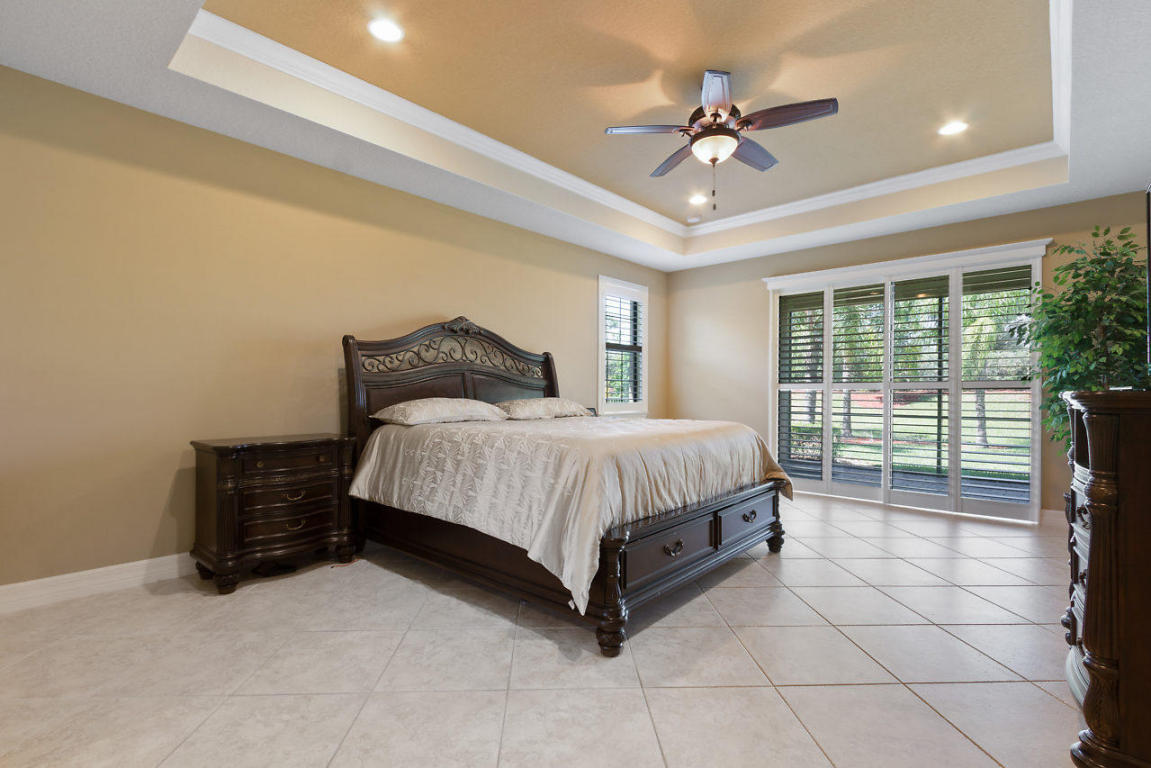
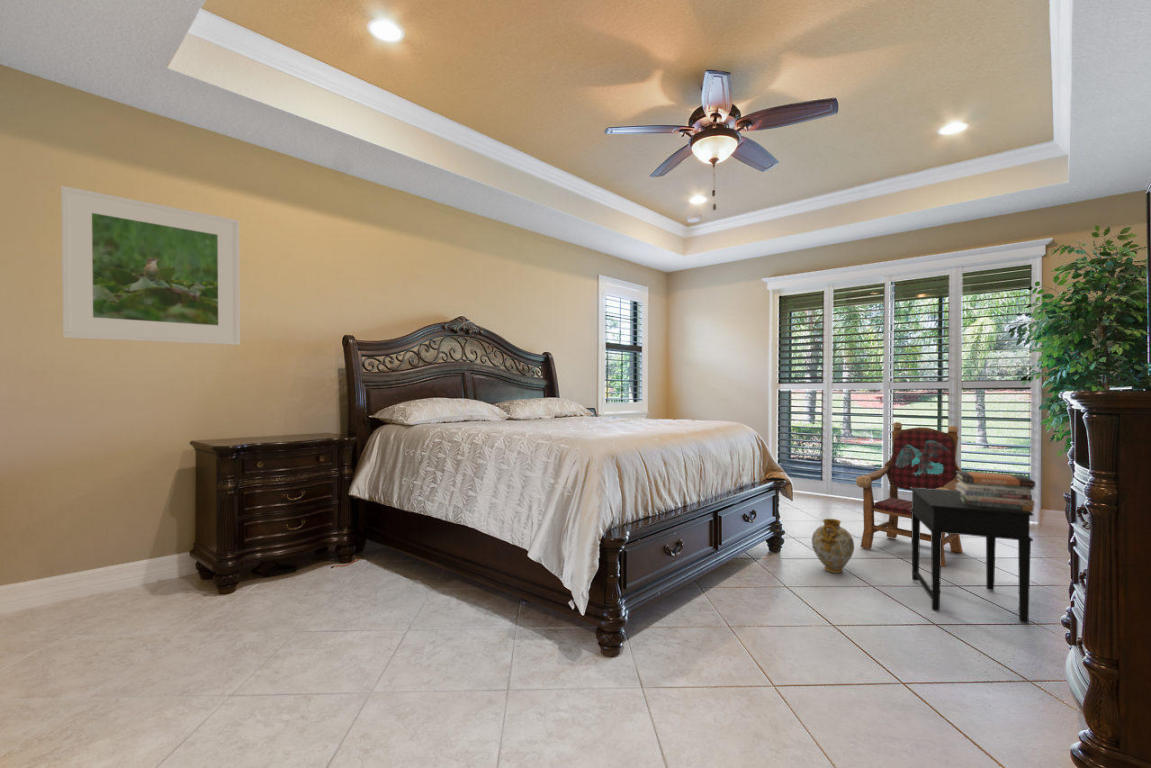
+ armchair (912, 487)
+ book stack (993, 489)
+ side table (970, 535)
+ ceramic jug (832, 545)
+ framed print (159, 273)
